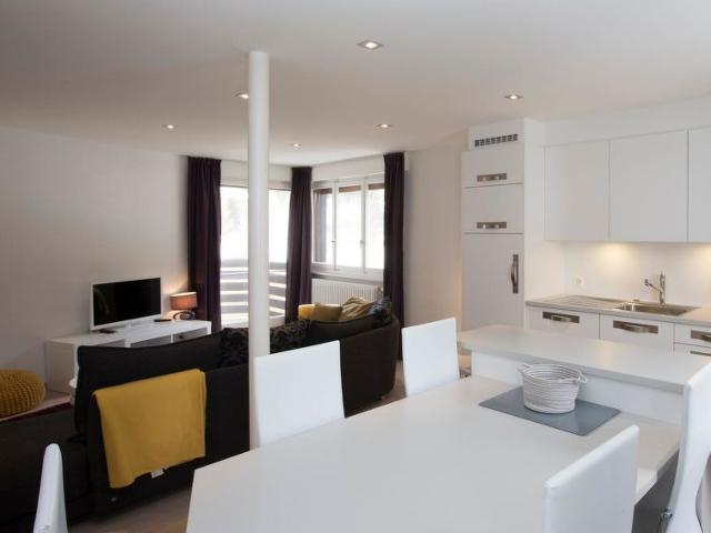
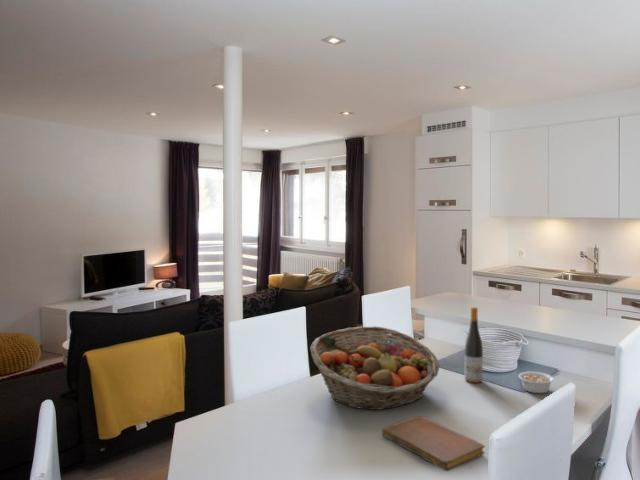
+ legume (536, 381)
+ notebook (431, 440)
+ wine bottle (473, 343)
+ fruit basket (374, 365)
